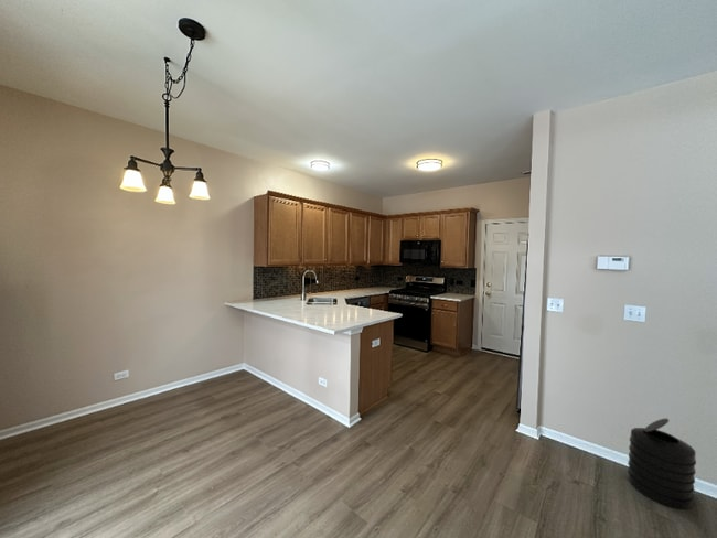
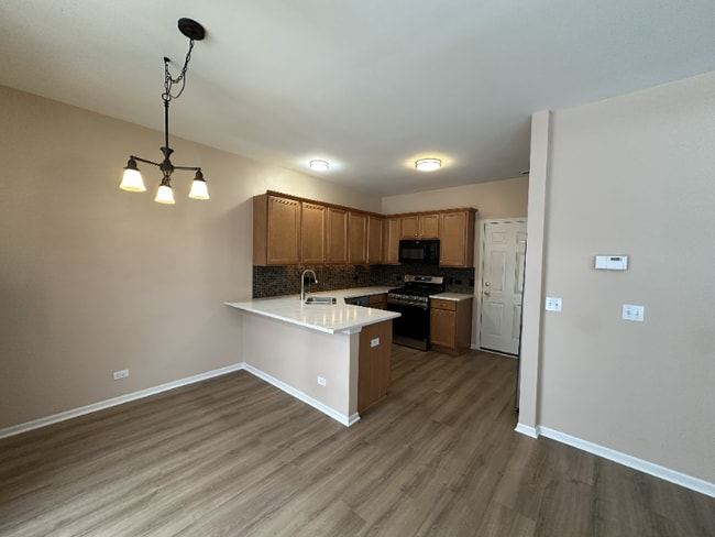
- trash can (660, 454)
